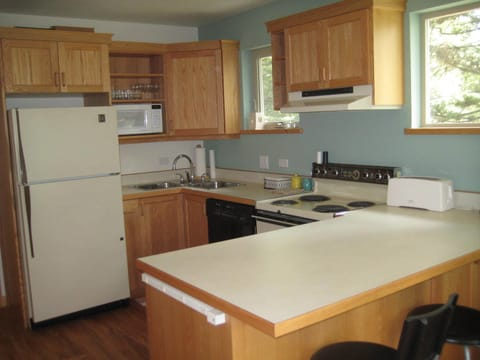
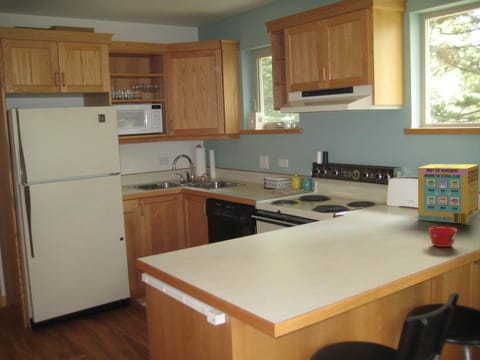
+ cup (441, 238)
+ cereal box (448, 192)
